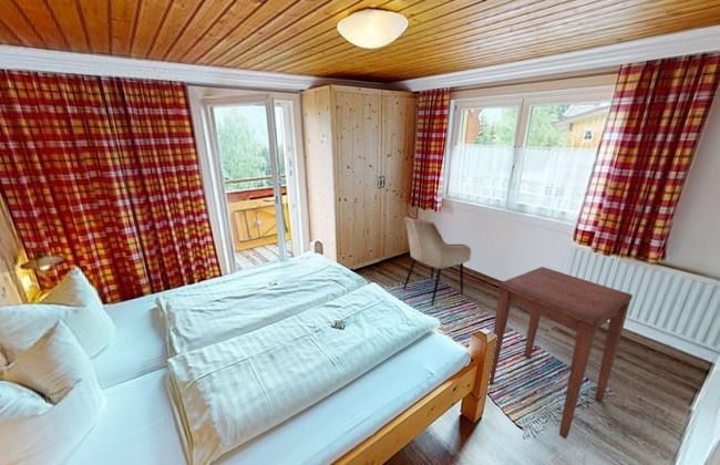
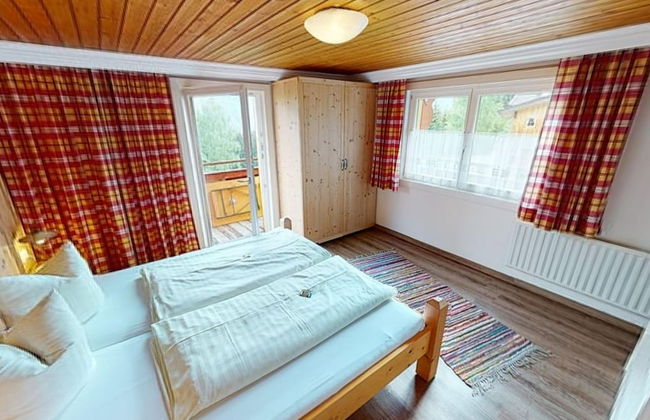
- side table (534, 339)
- armchair (433, 255)
